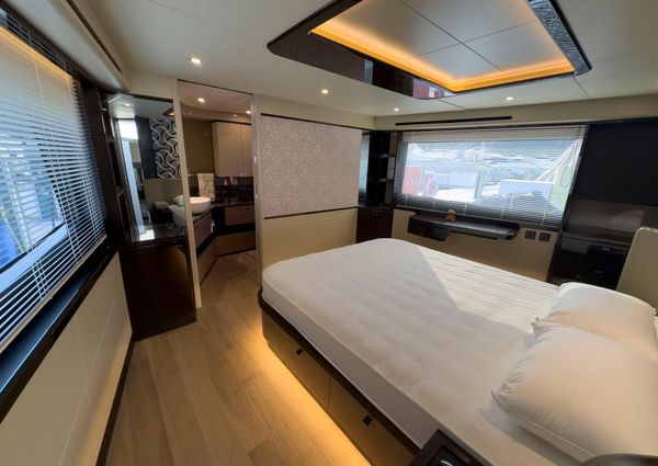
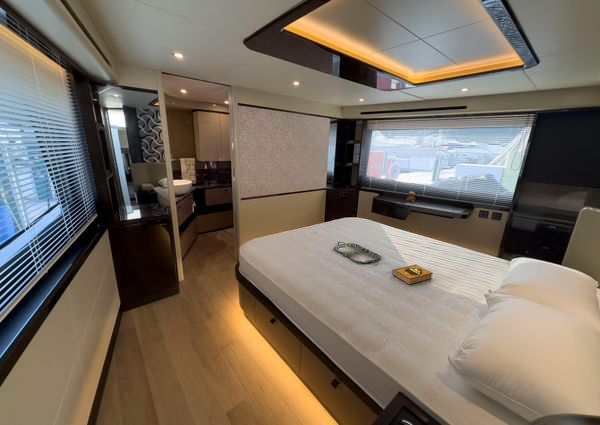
+ serving tray (356, 252)
+ hardback book (411, 273)
